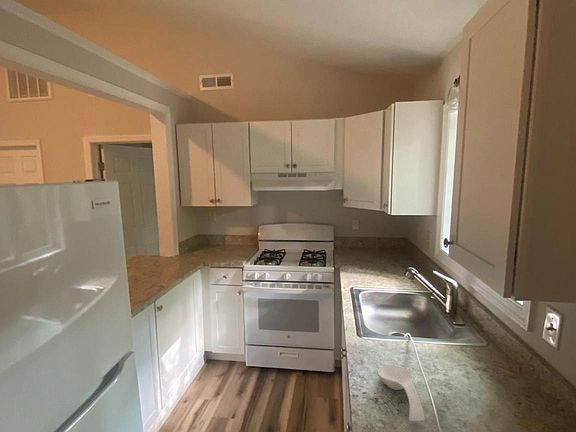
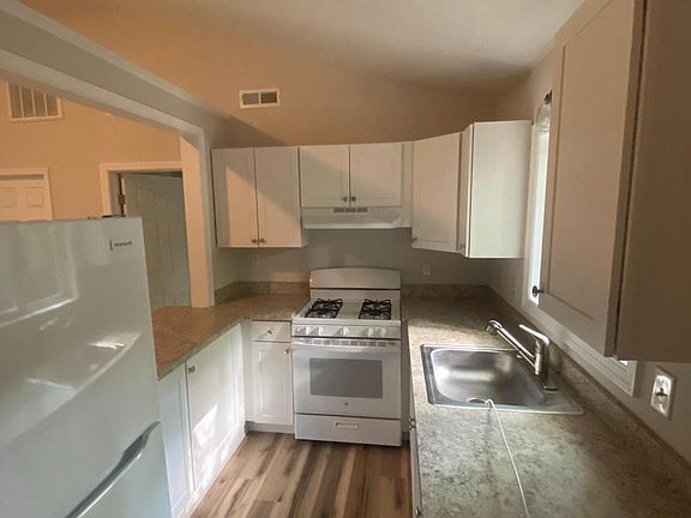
- spoon rest (401, 385)
